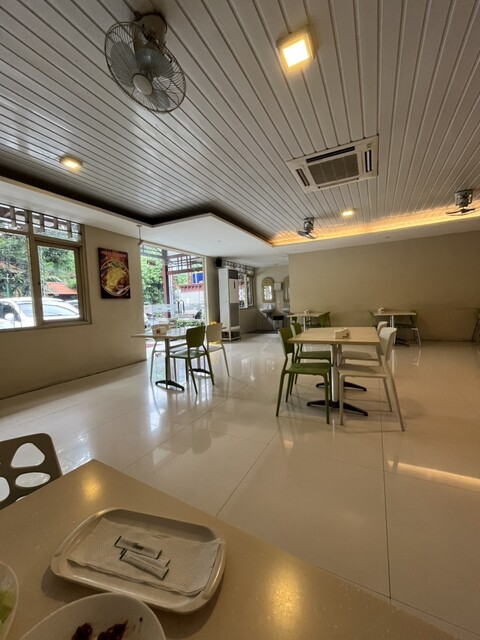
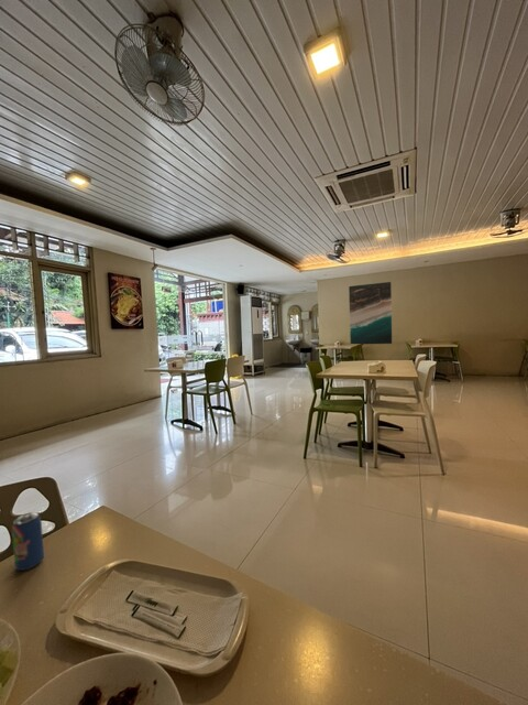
+ beverage can (28, 540)
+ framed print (370, 314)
